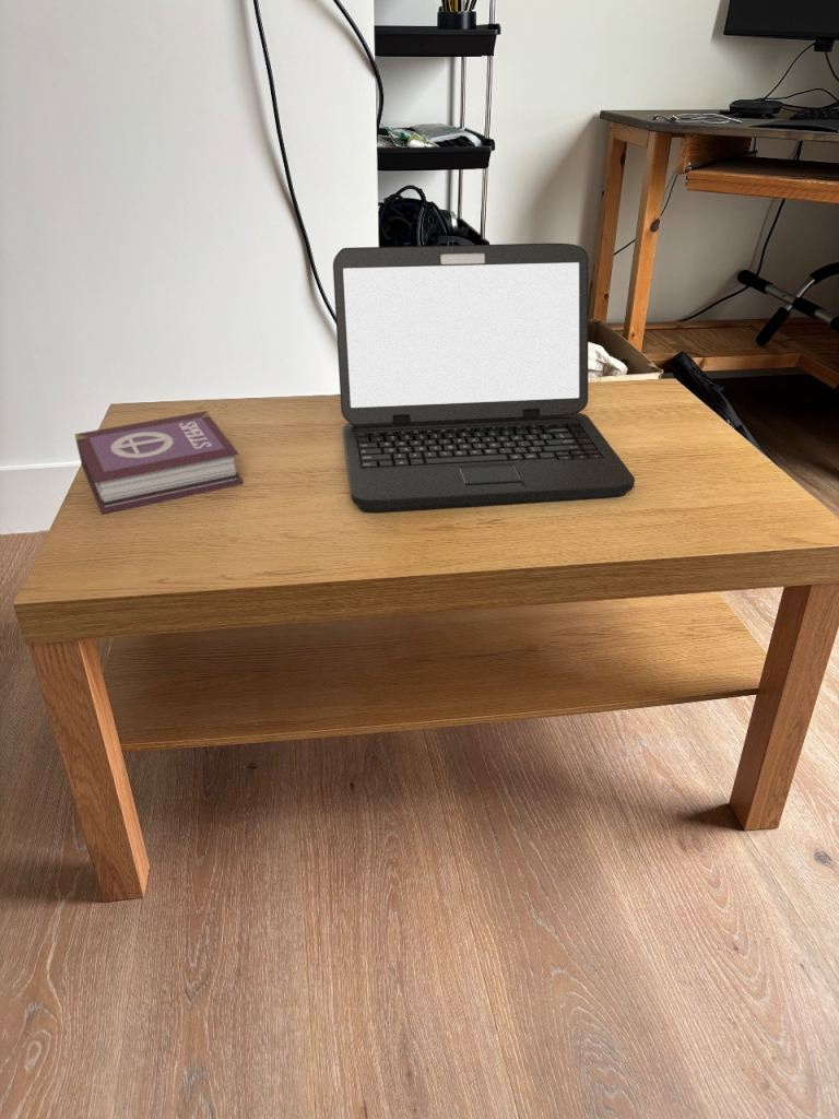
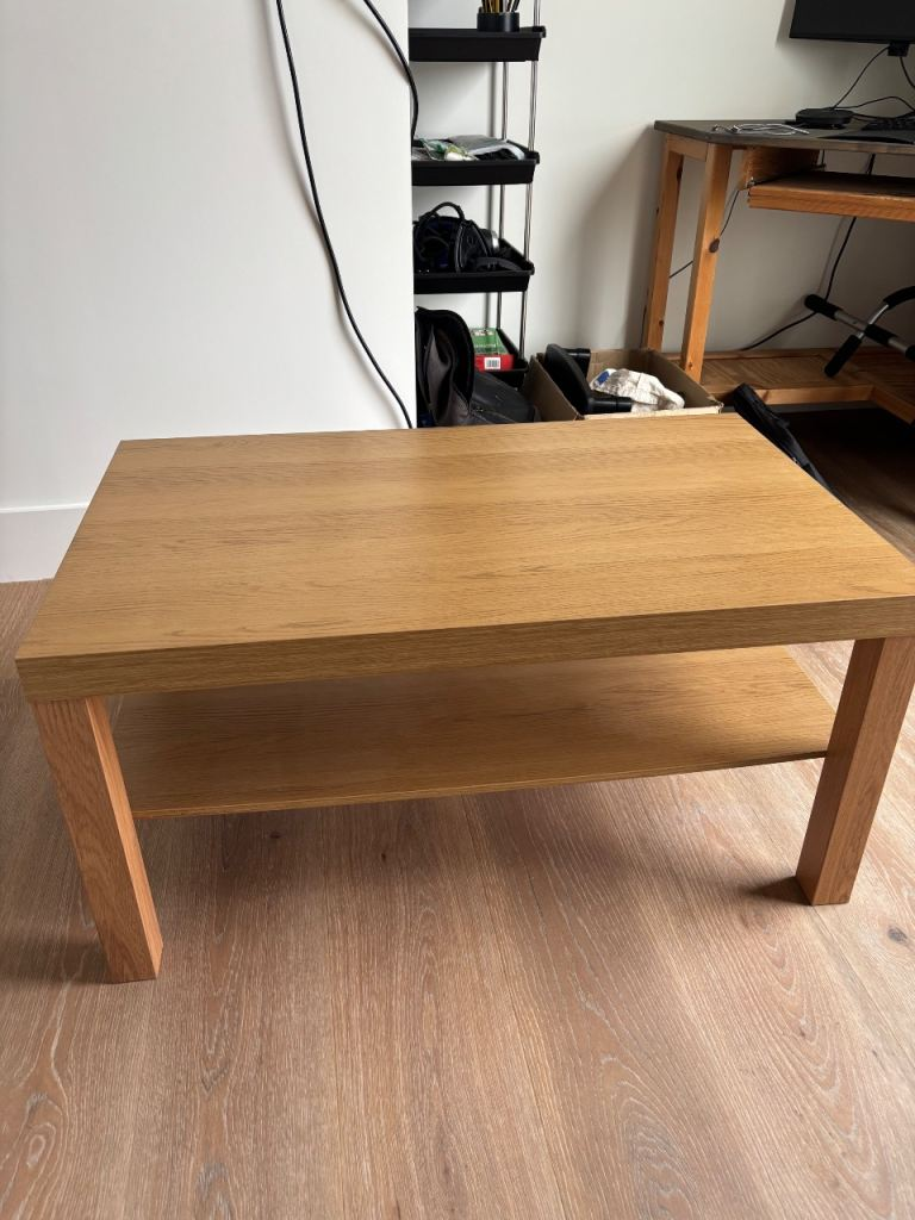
- book (157, 457)
- laptop (478, 368)
